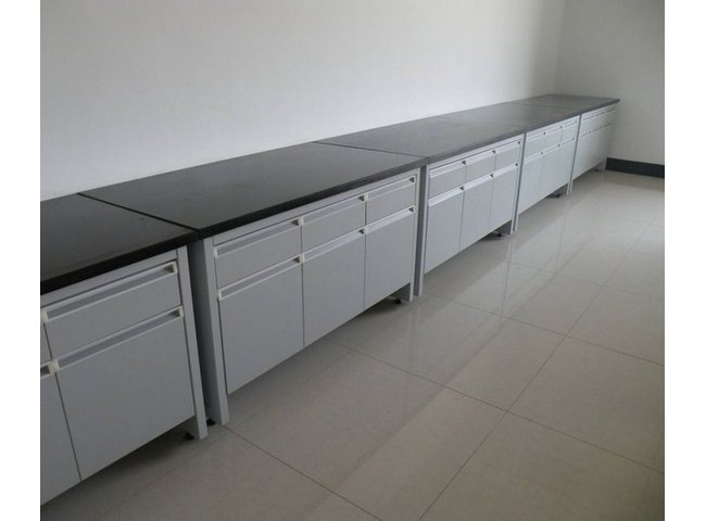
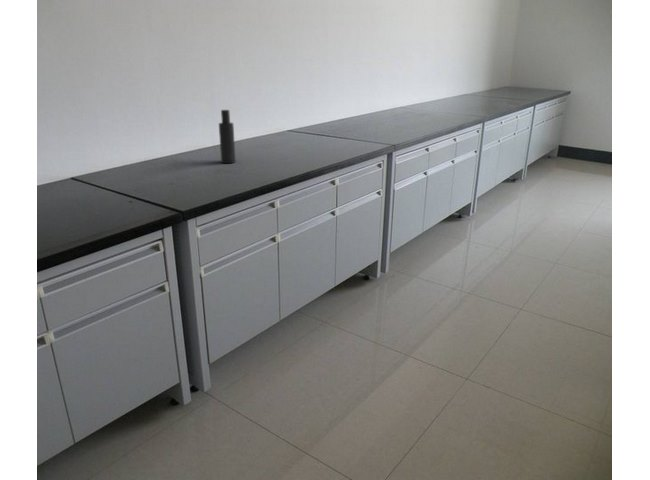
+ atomizer (226, 136)
